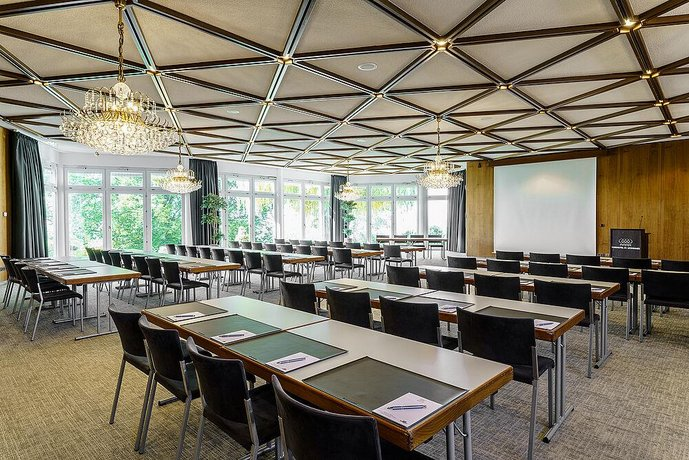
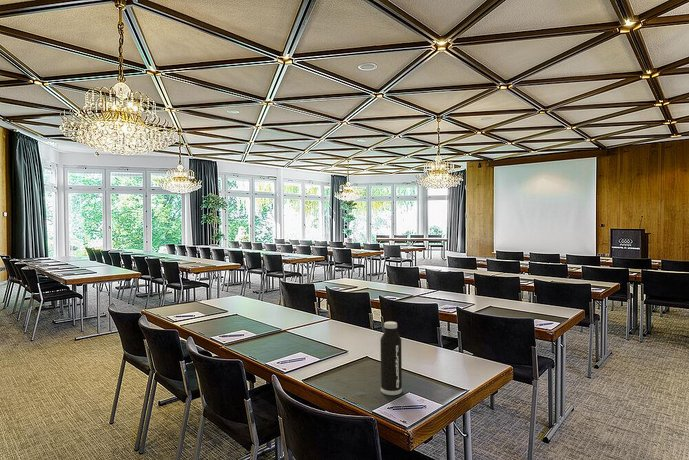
+ water bottle (391, 357)
